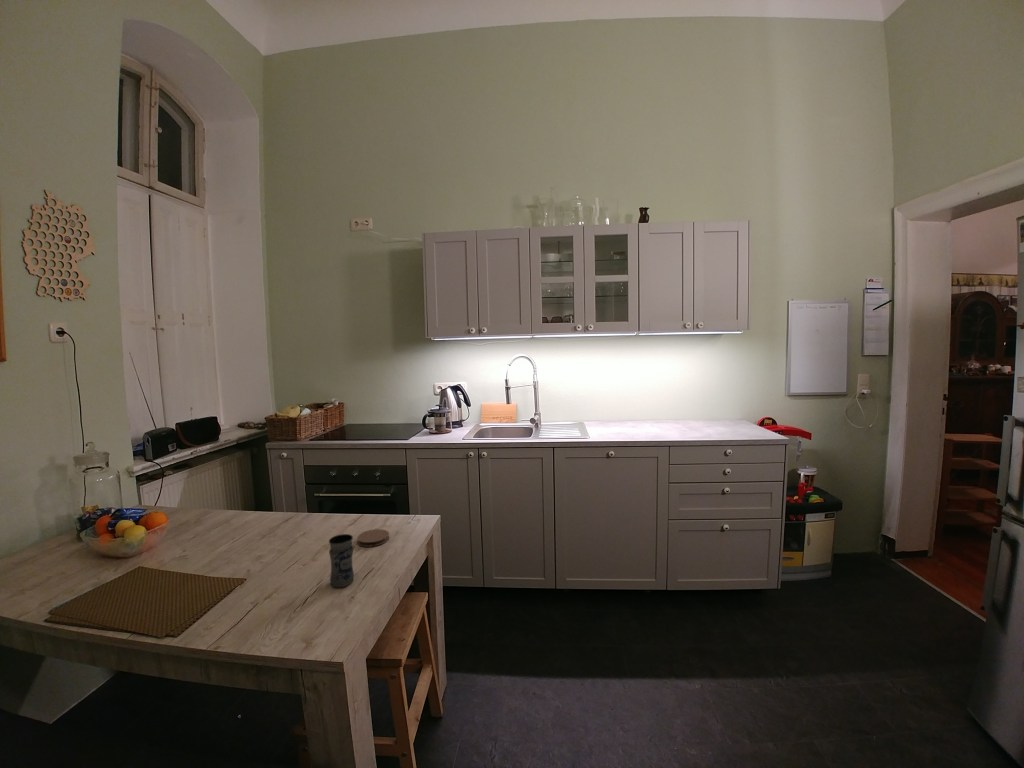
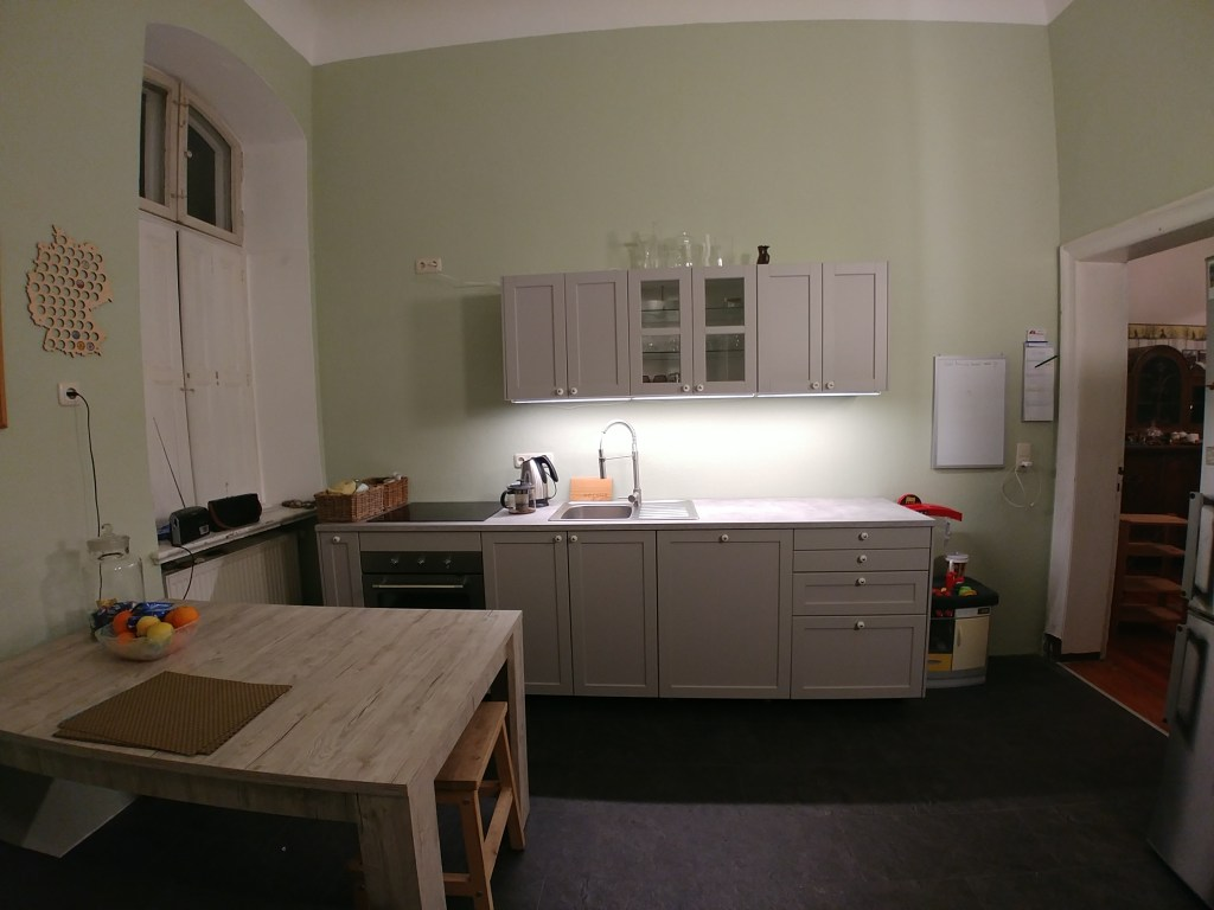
- coaster (373, 537)
- jar (341, 560)
